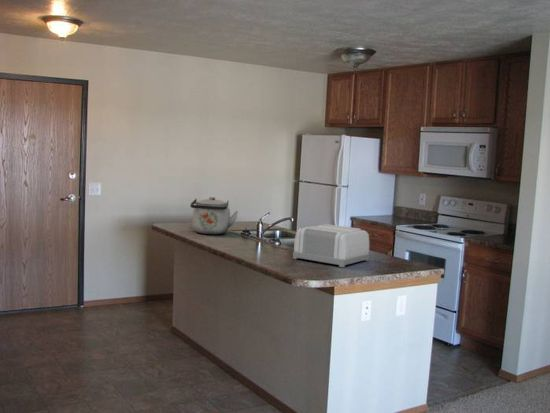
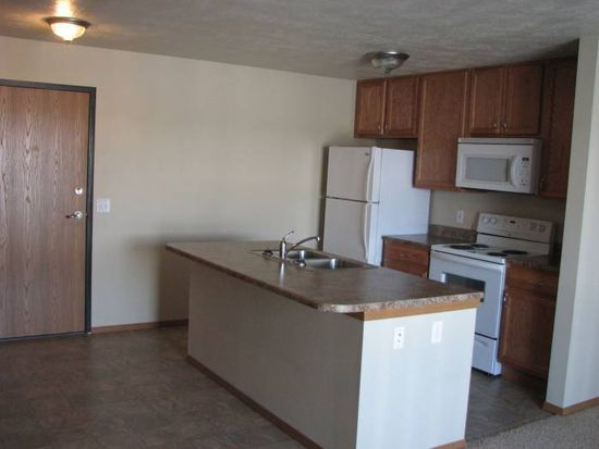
- toaster (329, 243)
- kettle (215, 215)
